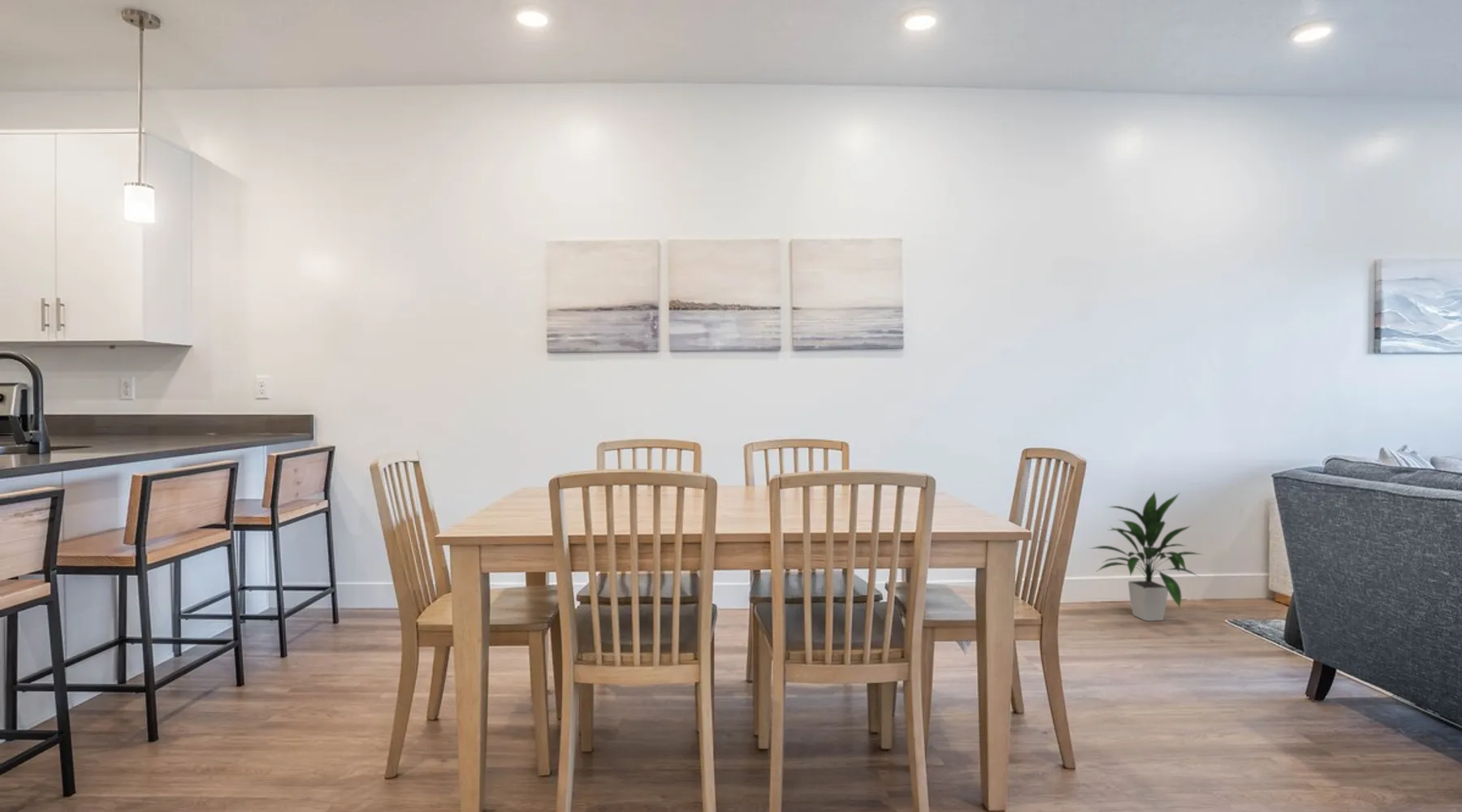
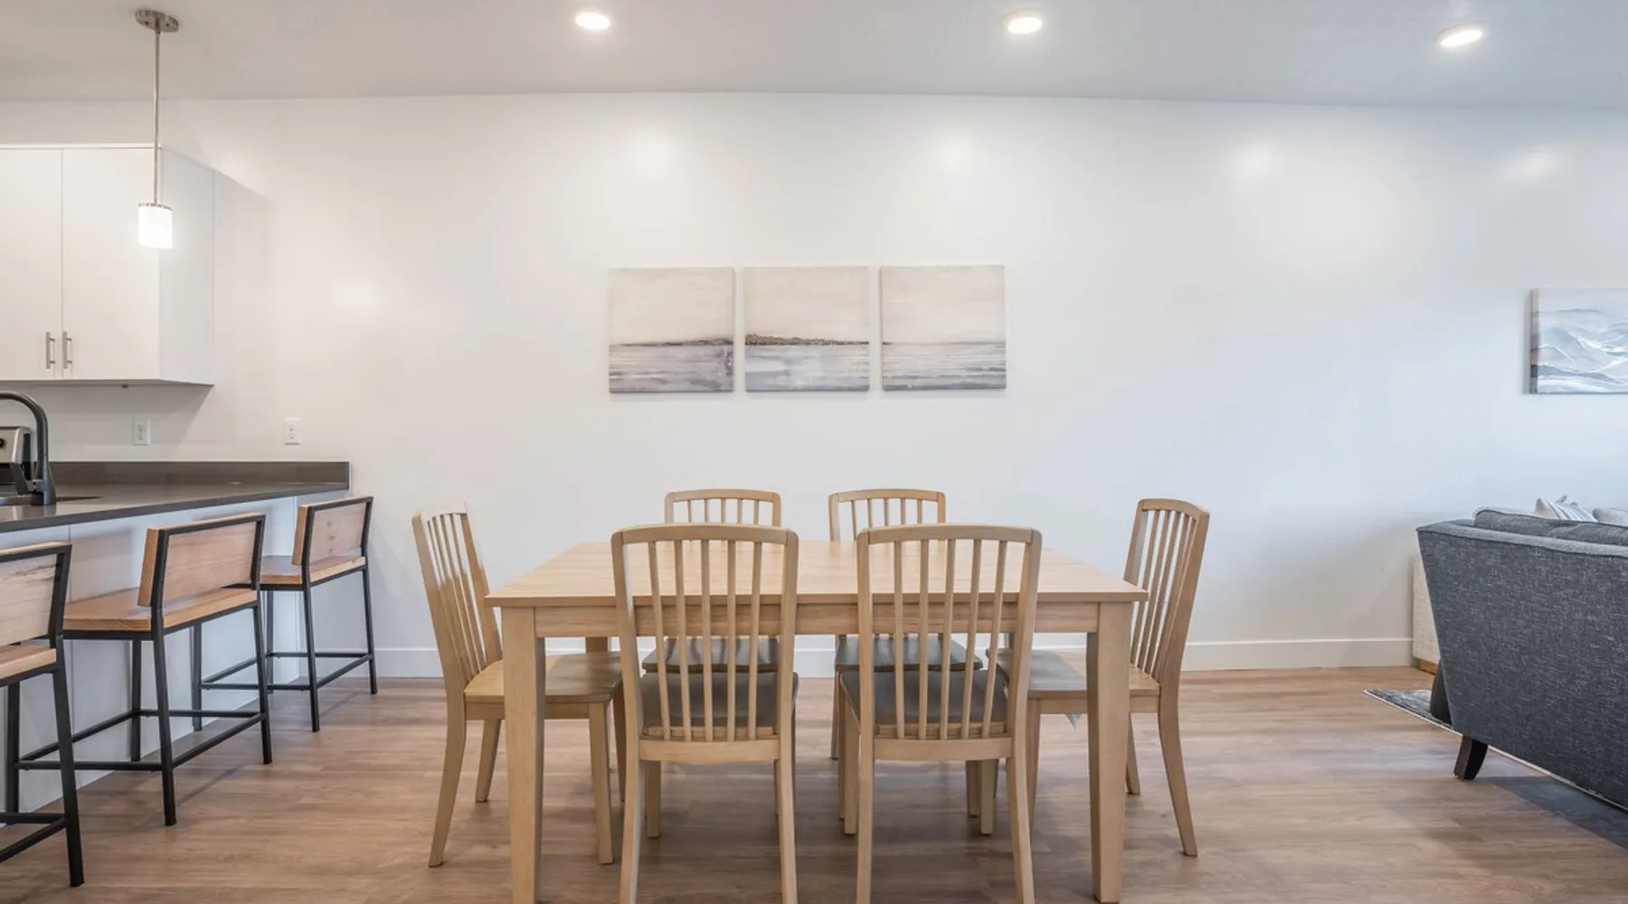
- indoor plant (1148, 555)
